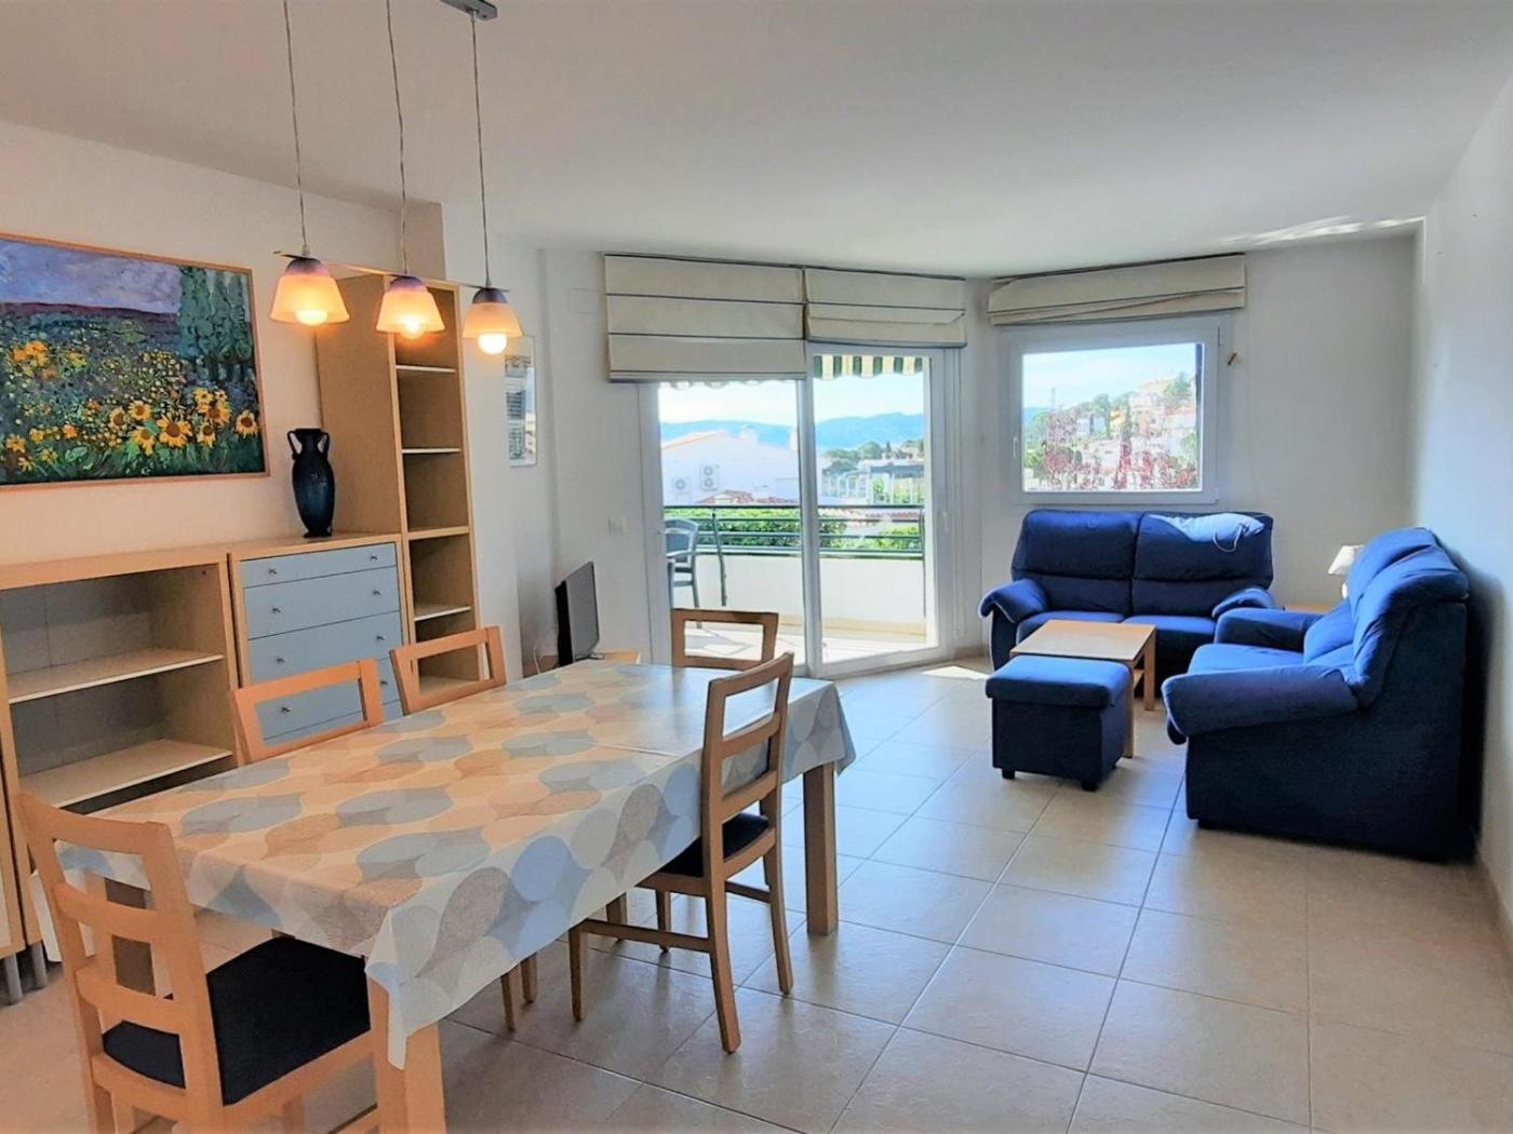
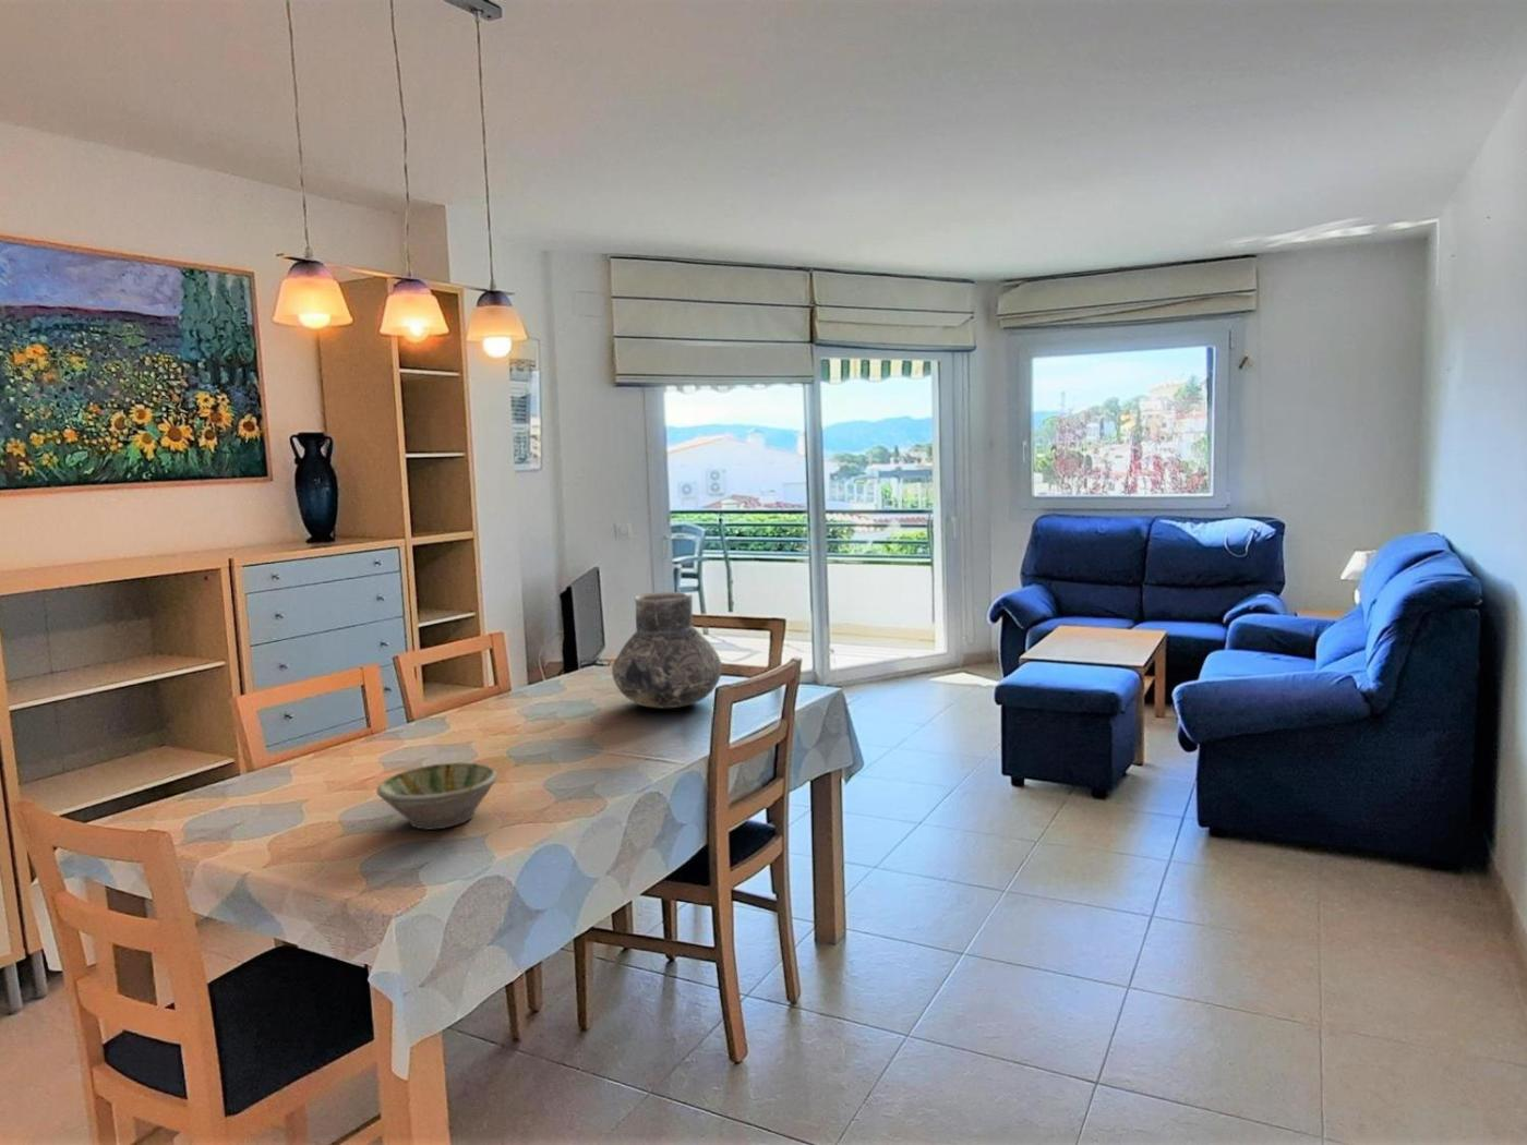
+ bowl (440, 799)
+ vase (666, 649)
